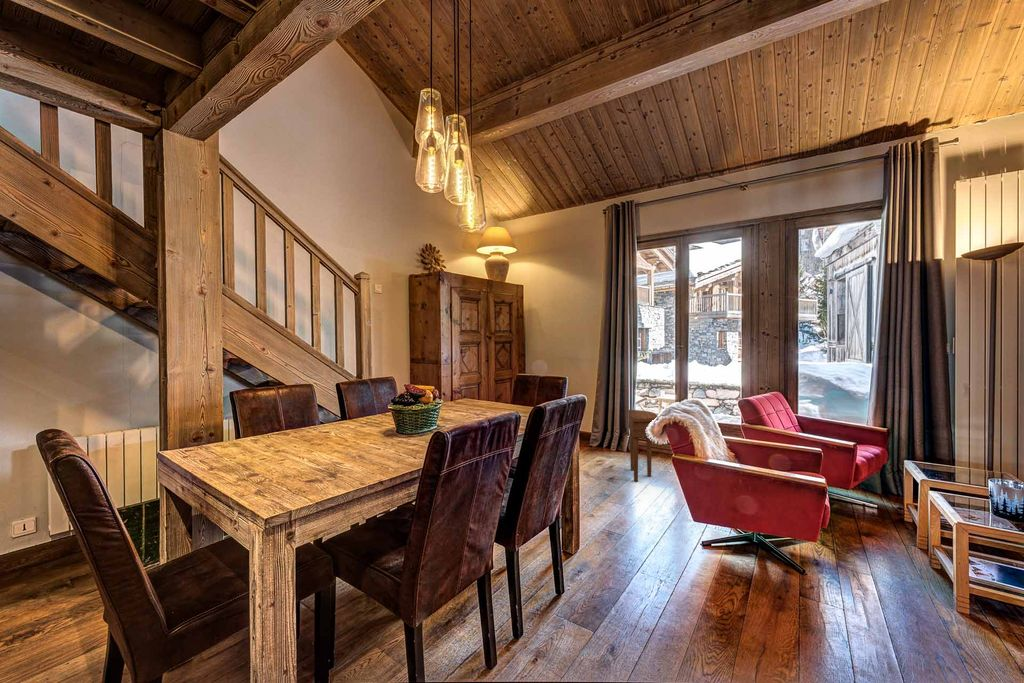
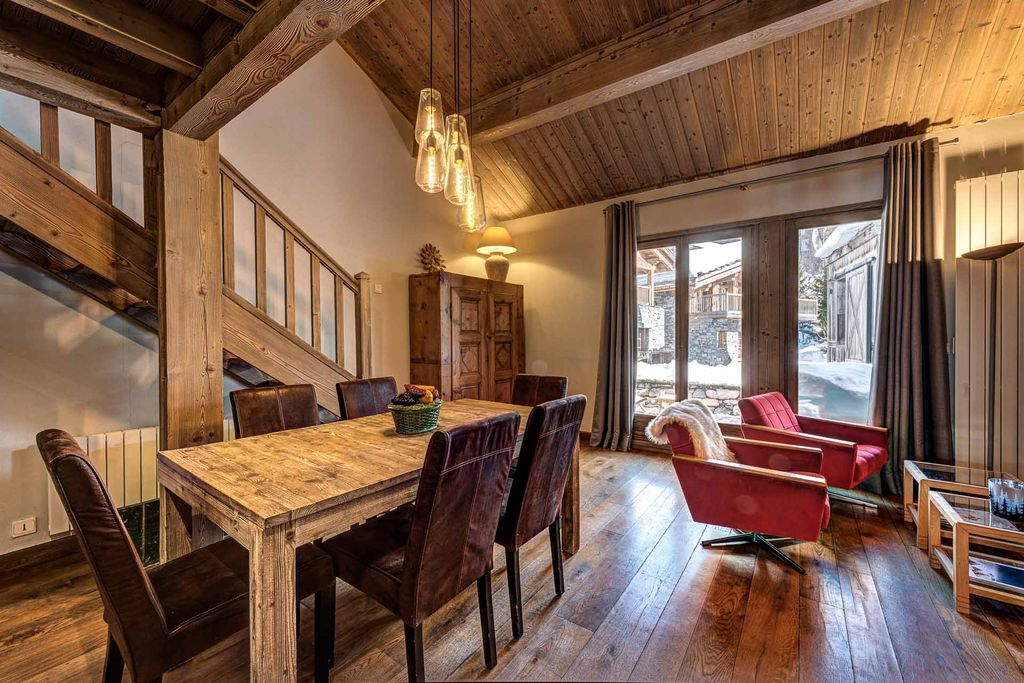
- side table (637, 444)
